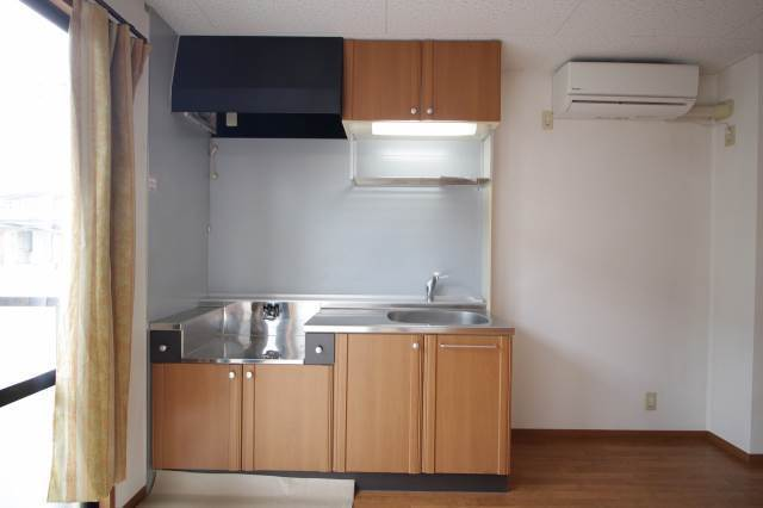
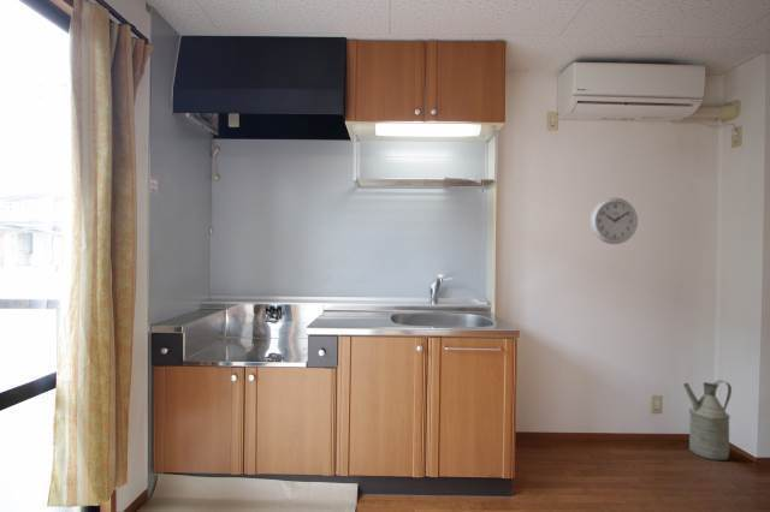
+ wall clock (615, 220)
+ watering can (706, 416)
